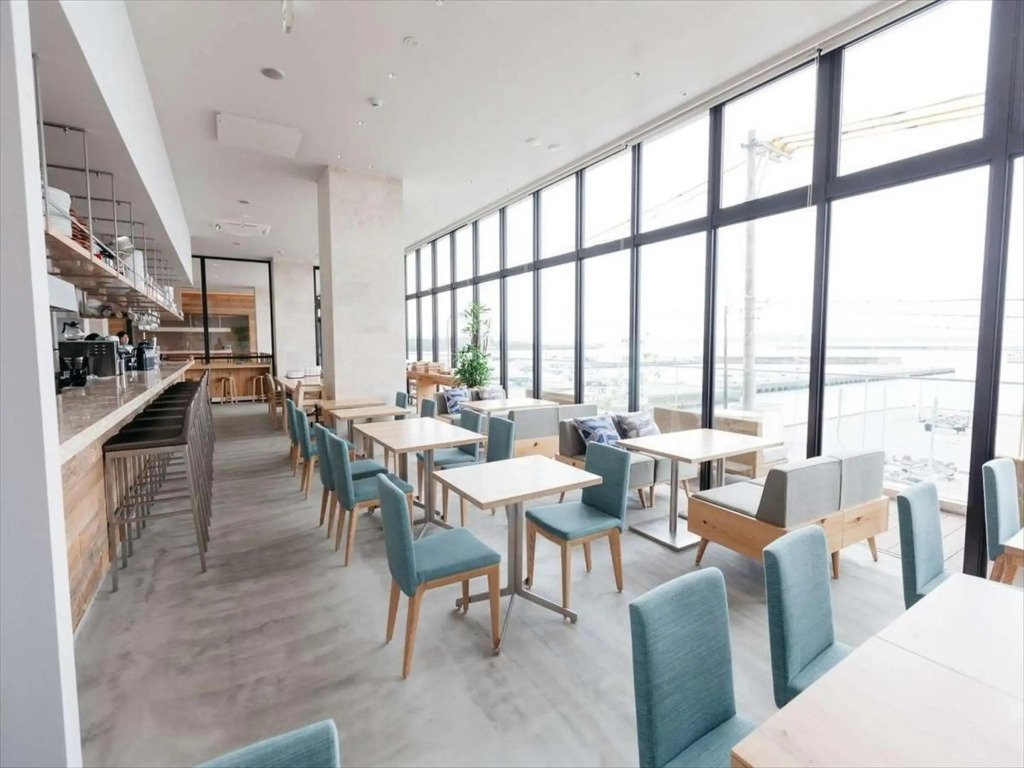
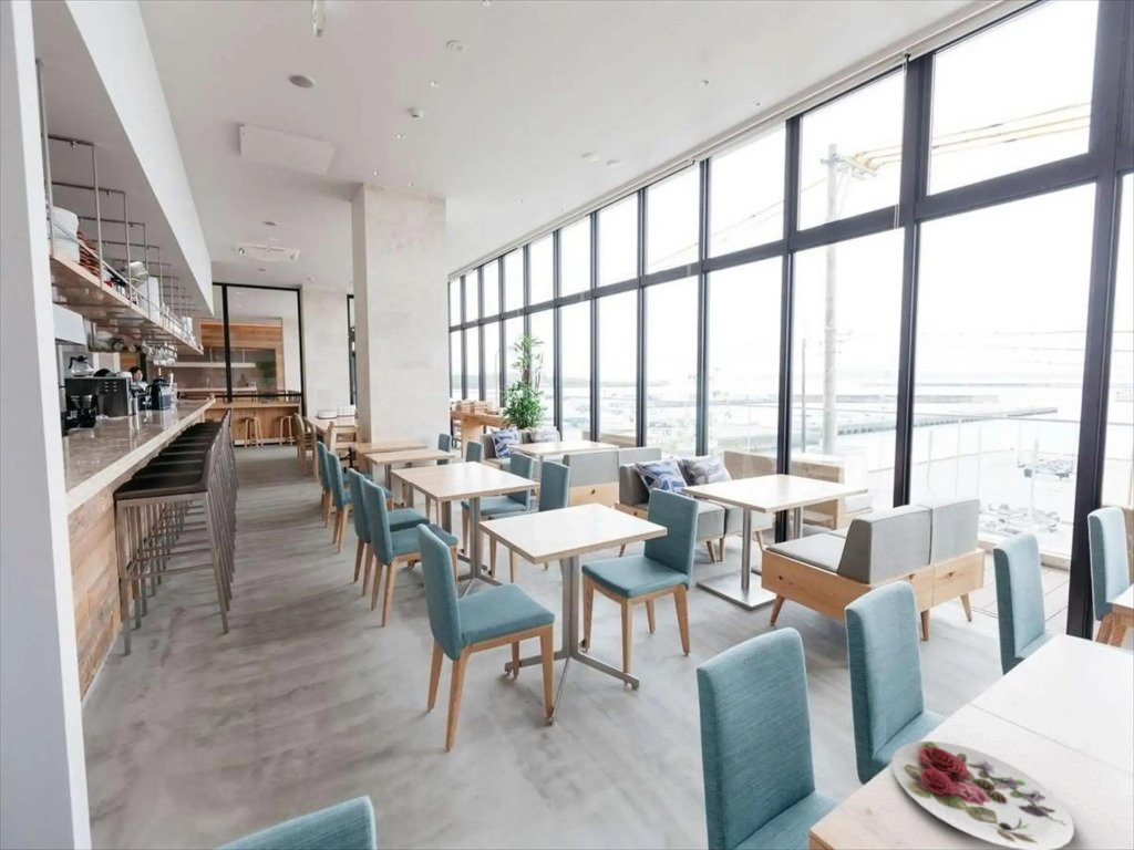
+ plate (975, 788)
